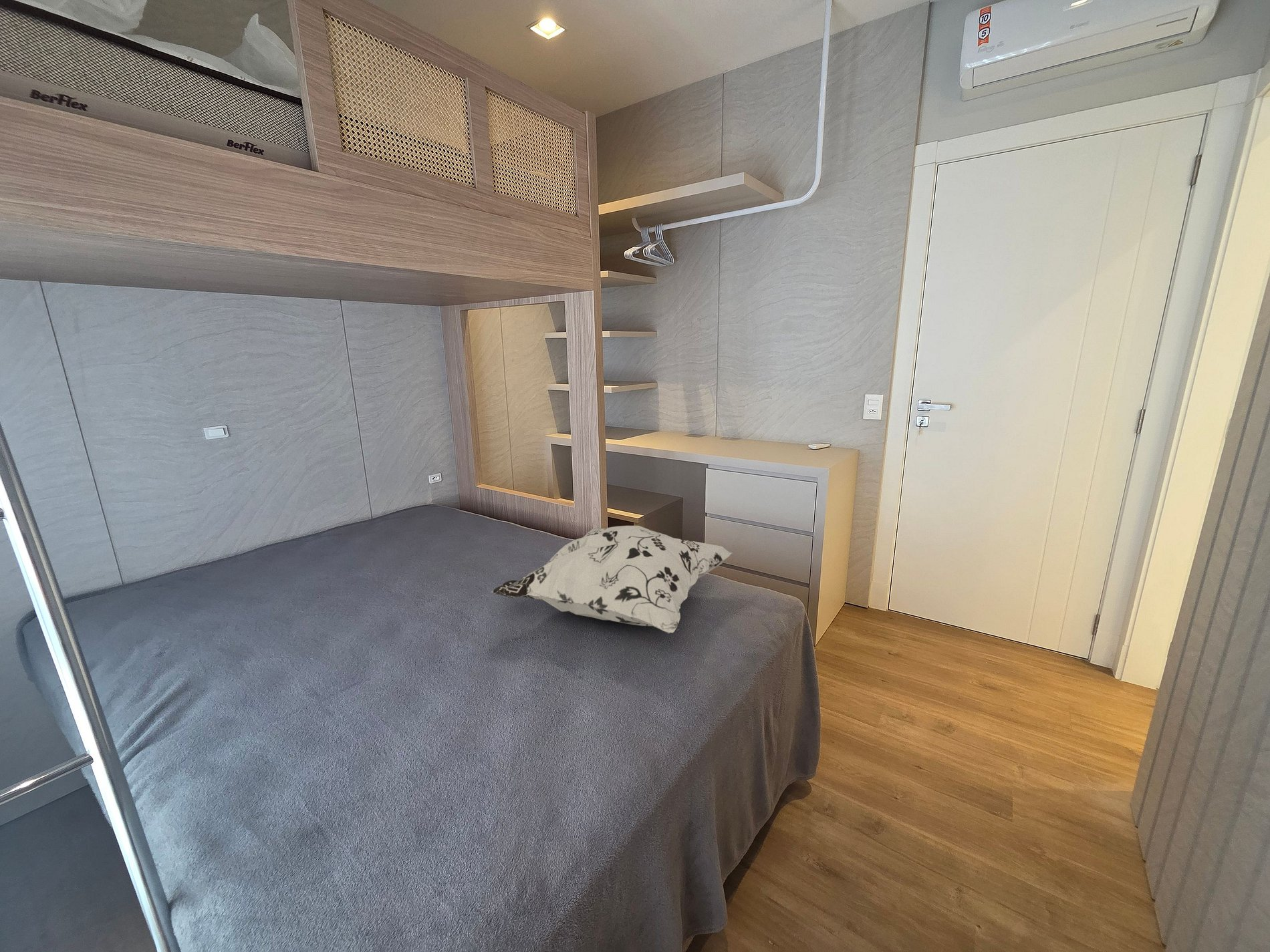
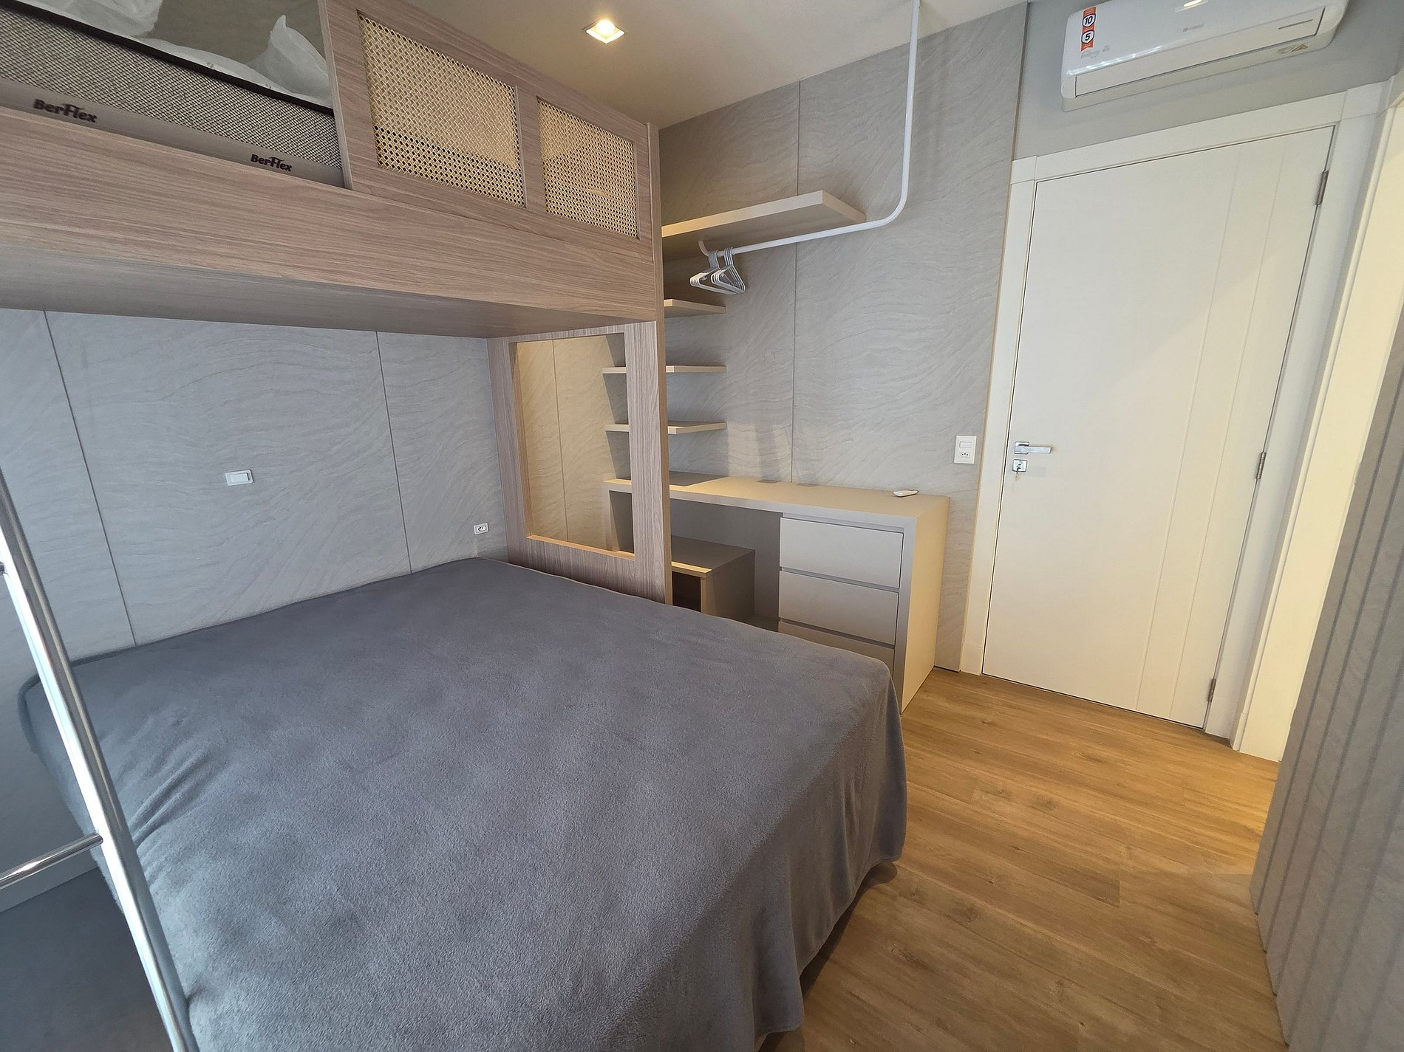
- decorative pillow (621, 571)
